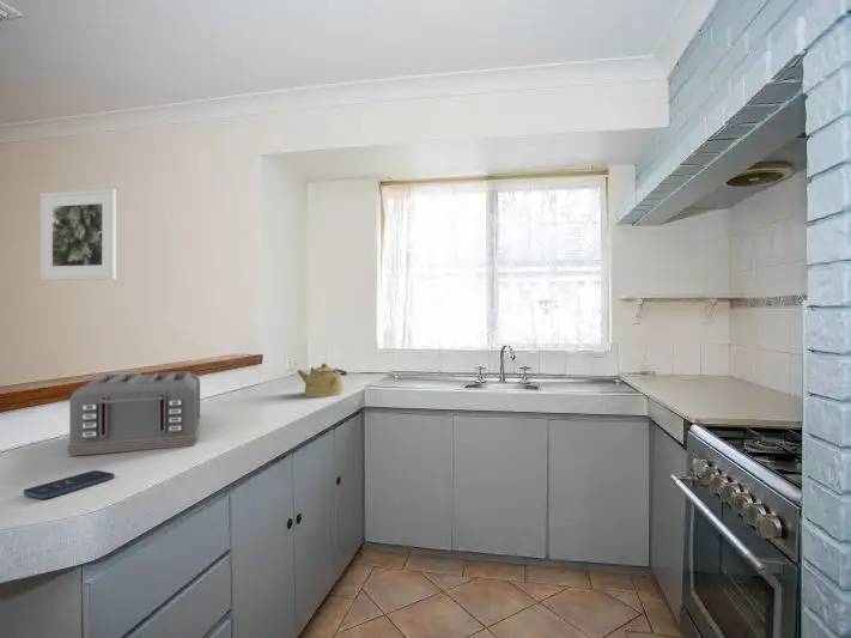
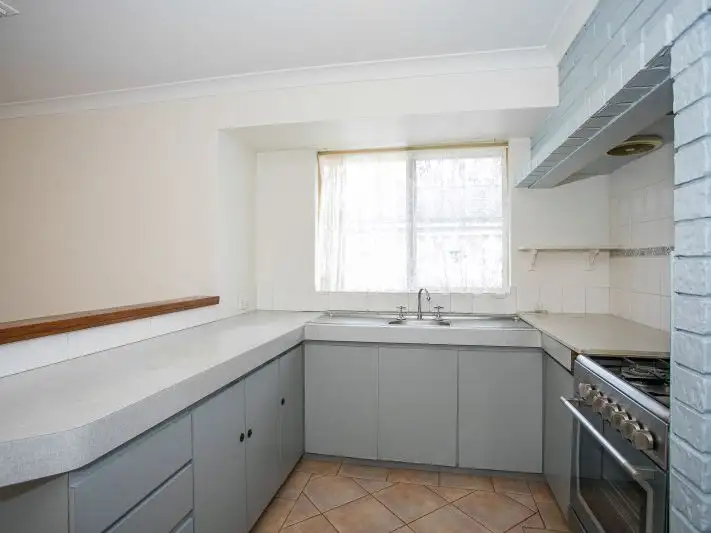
- smartphone (71, 484)
- toaster (141, 408)
- kettle (320, 378)
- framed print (78, 235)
